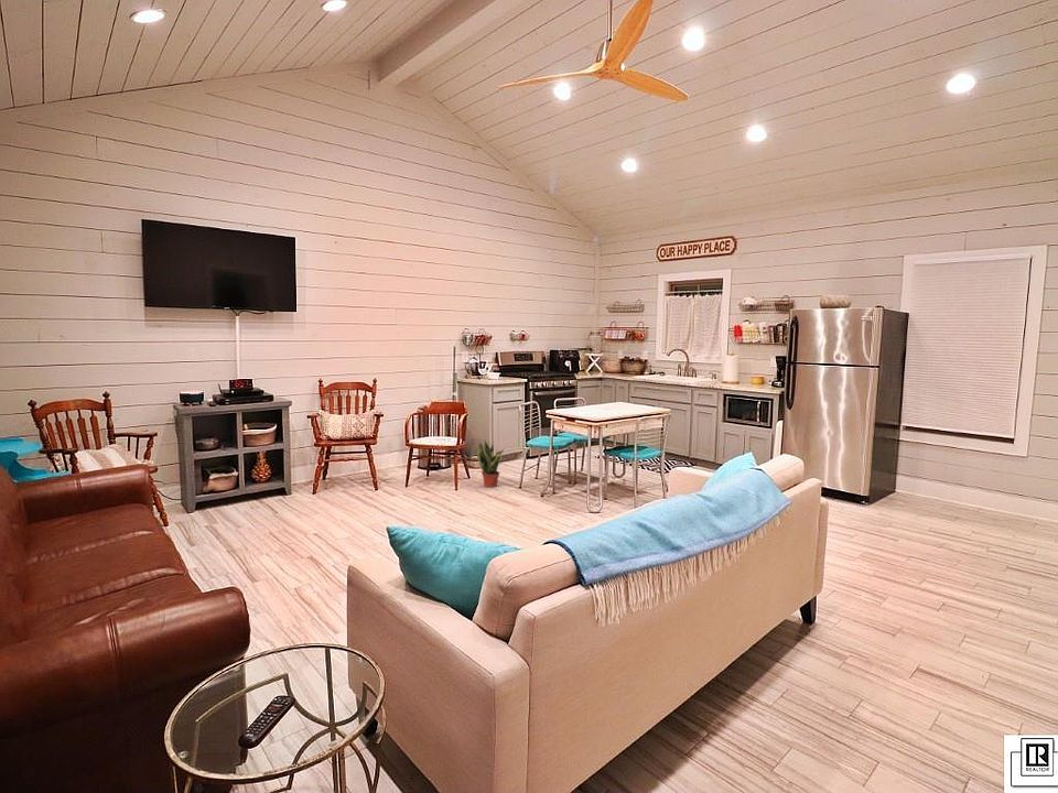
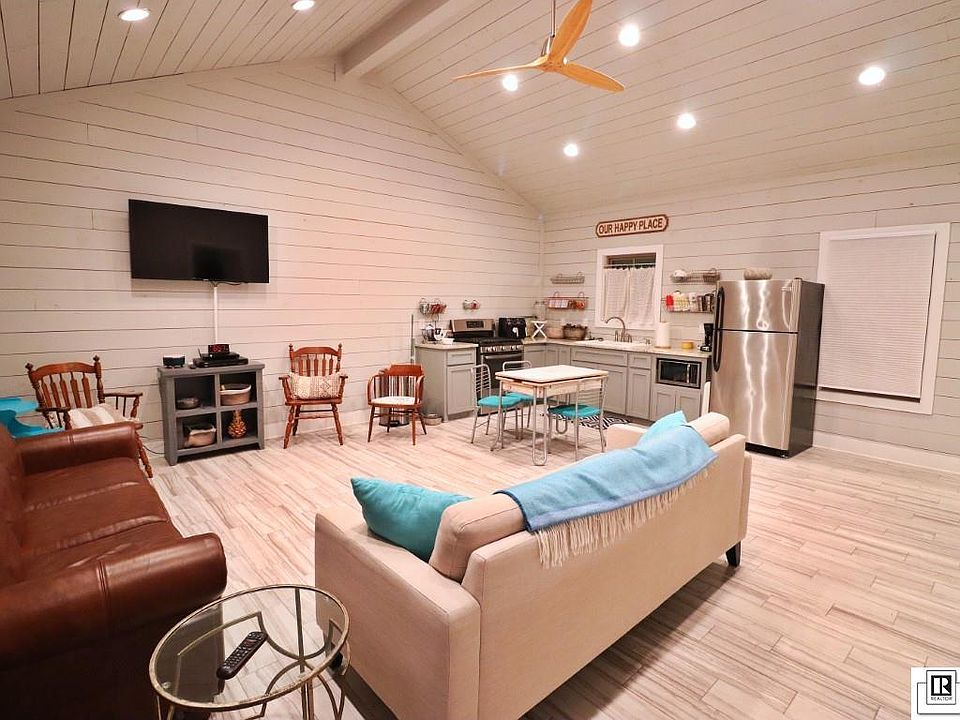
- potted plant (493, 460)
